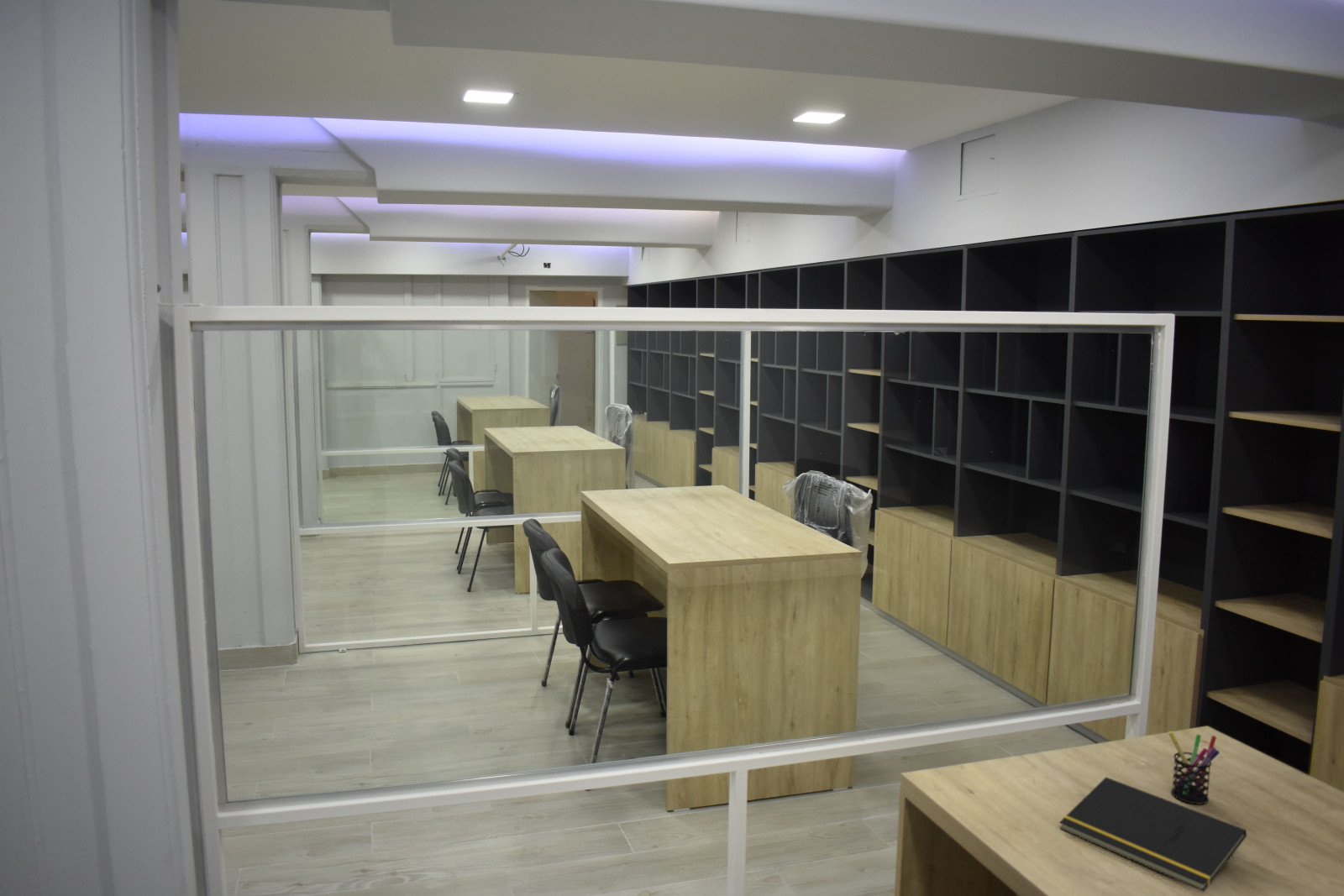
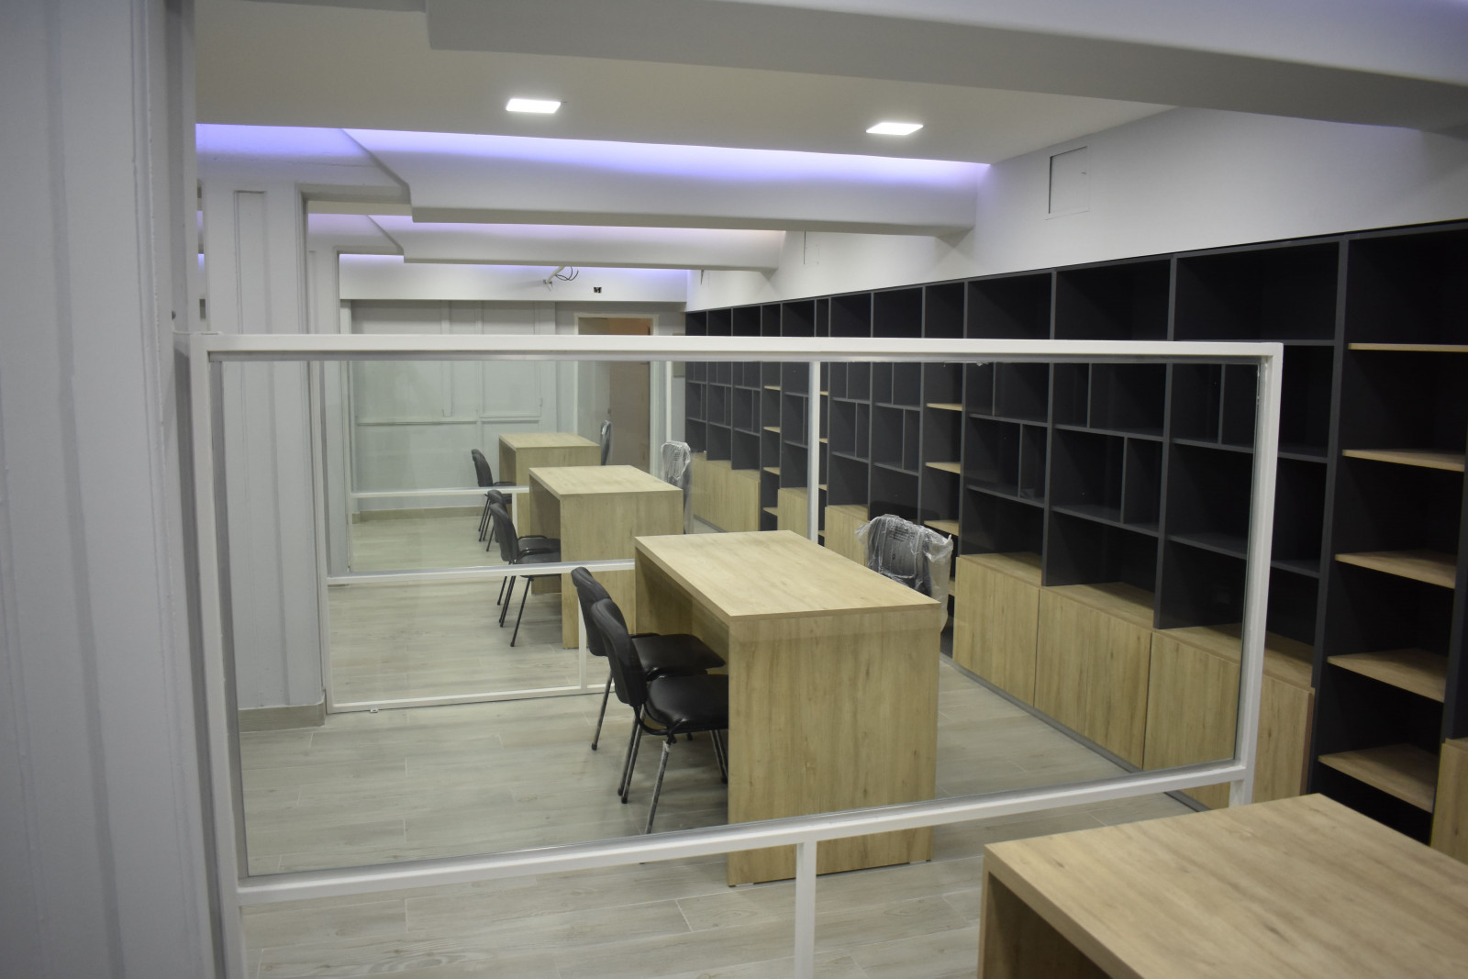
- pen holder (1194, 762)
- notepad (1150, 829)
